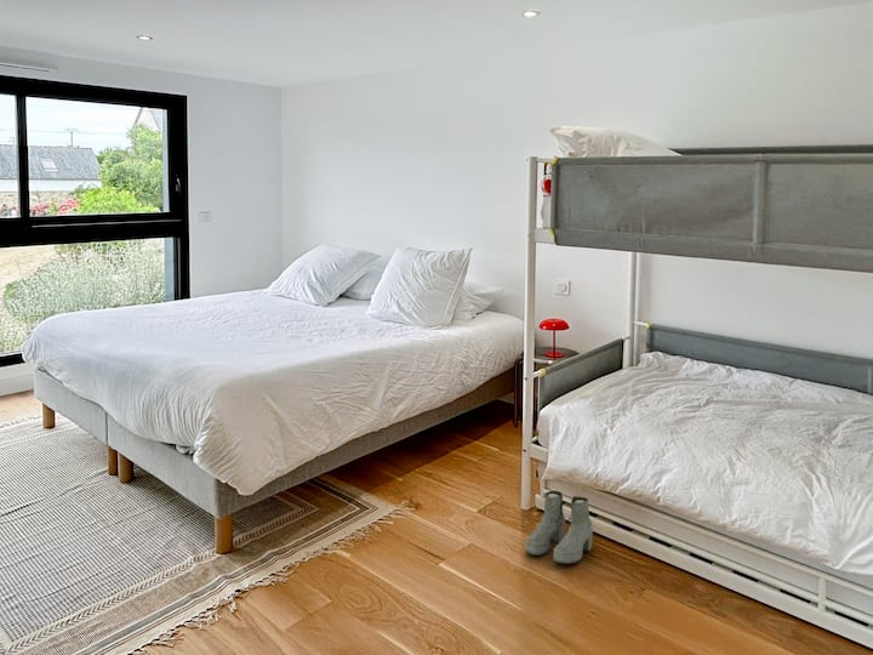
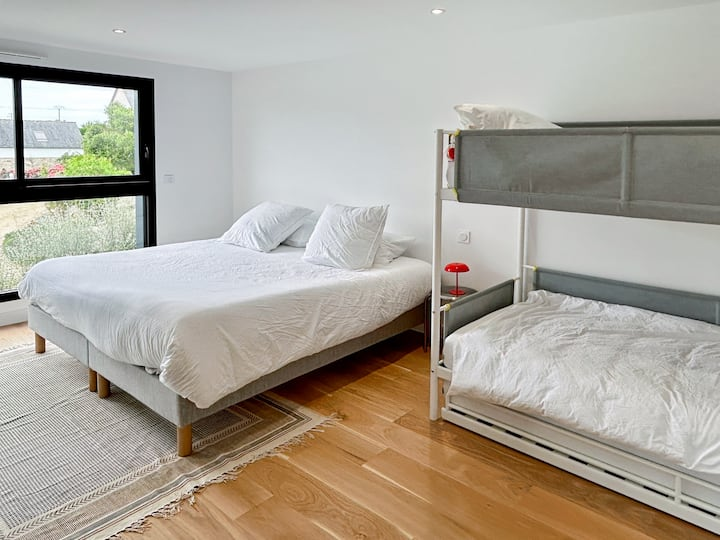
- boots (560, 524)
